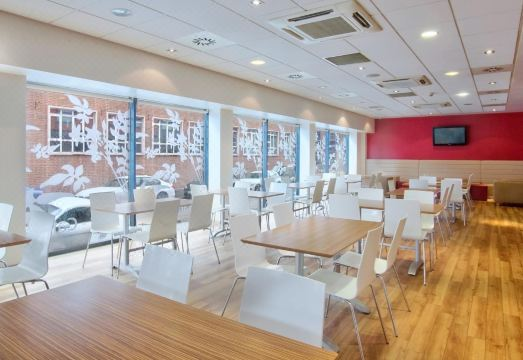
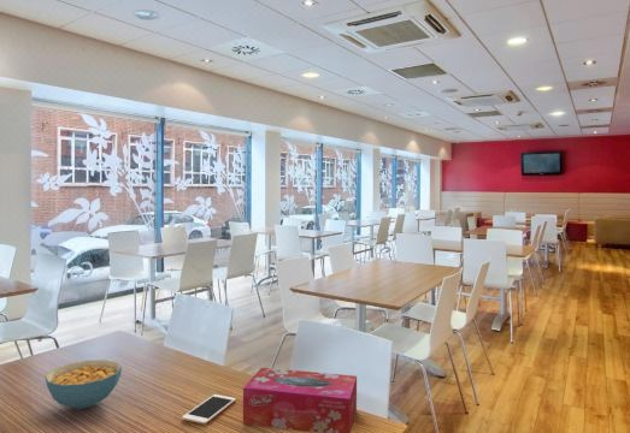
+ tissue box (301, 398)
+ cell phone (210, 408)
+ cereal bowl (84, 387)
